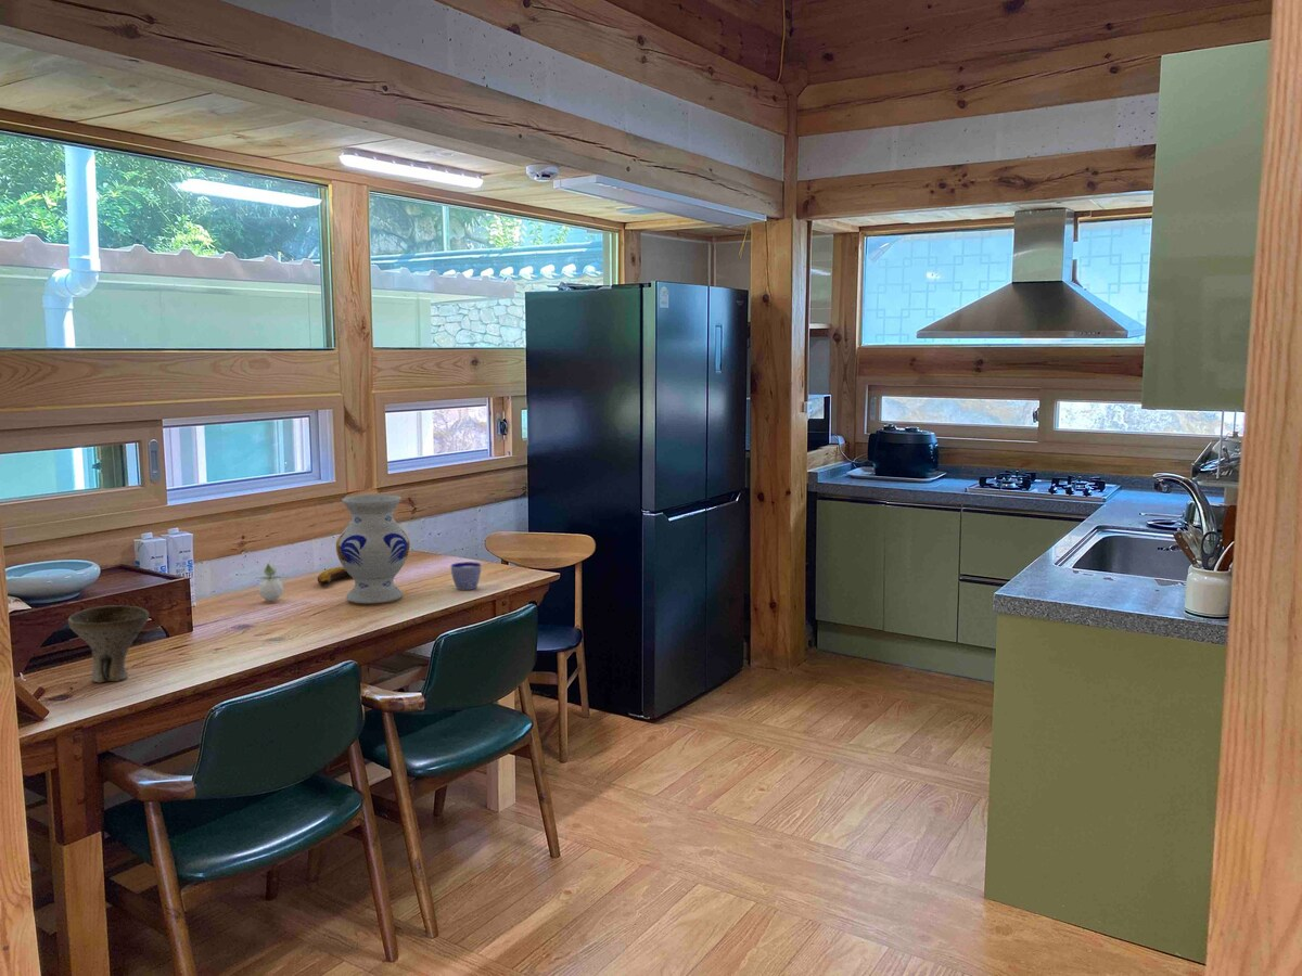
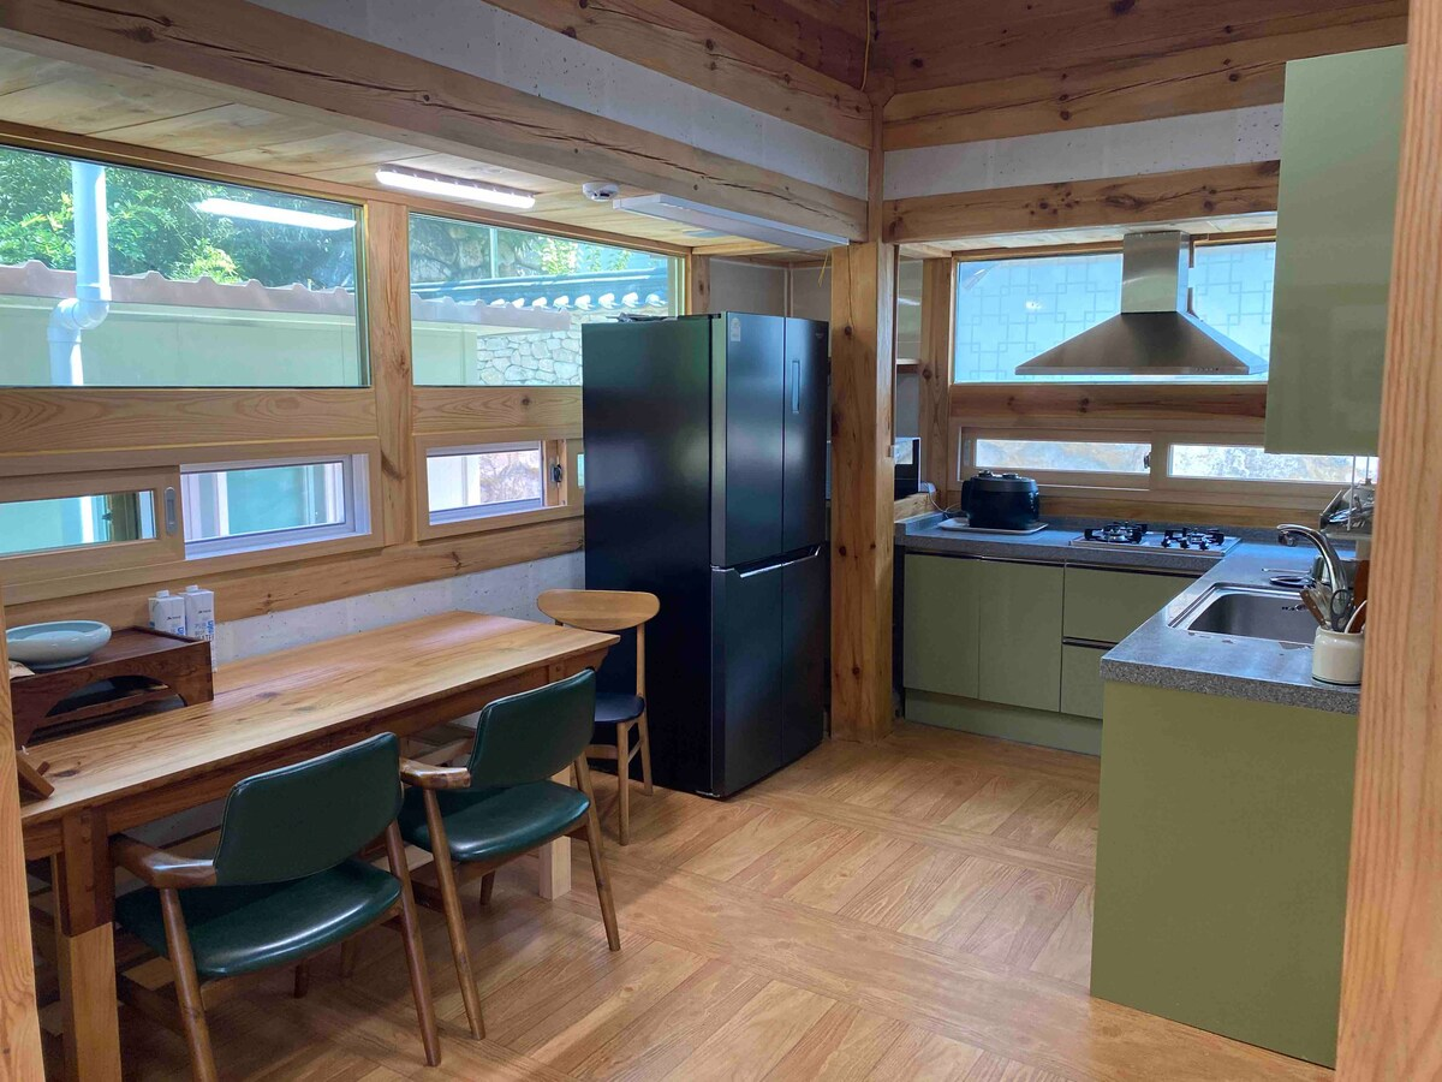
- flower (270, 580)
- cup (468, 575)
- vase (373, 549)
- ceramic bowl (110, 644)
- banana (342, 575)
